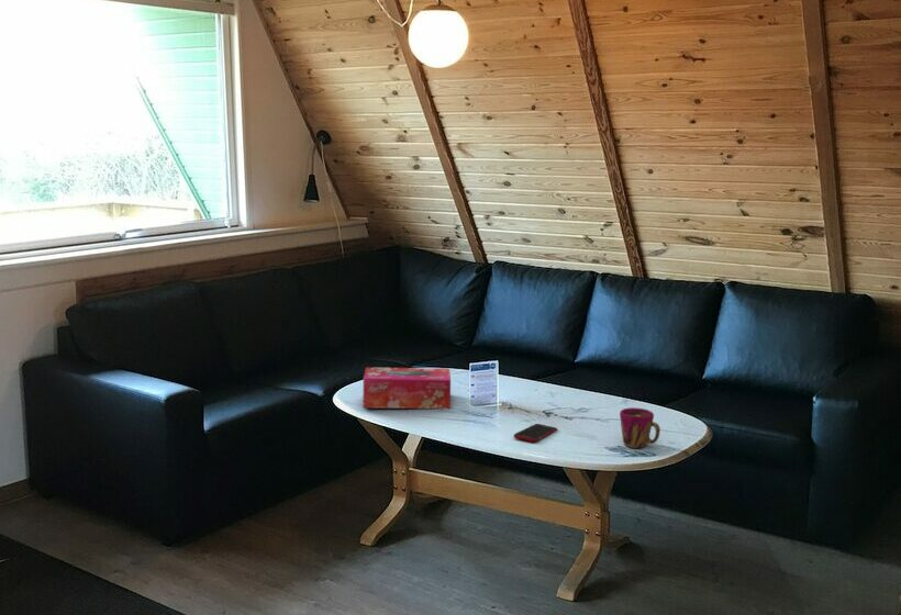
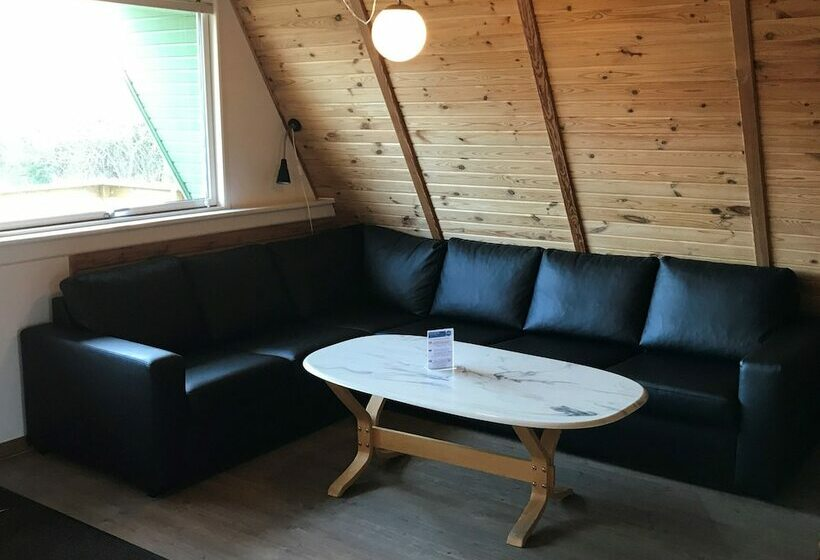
- cell phone (535, 433)
- cup (639, 429)
- tissue box (407, 388)
